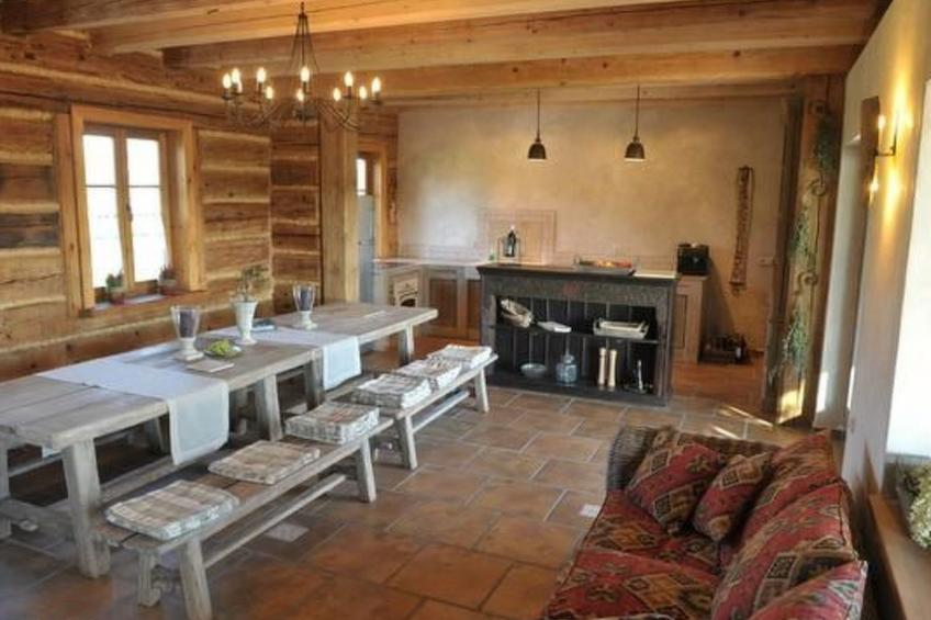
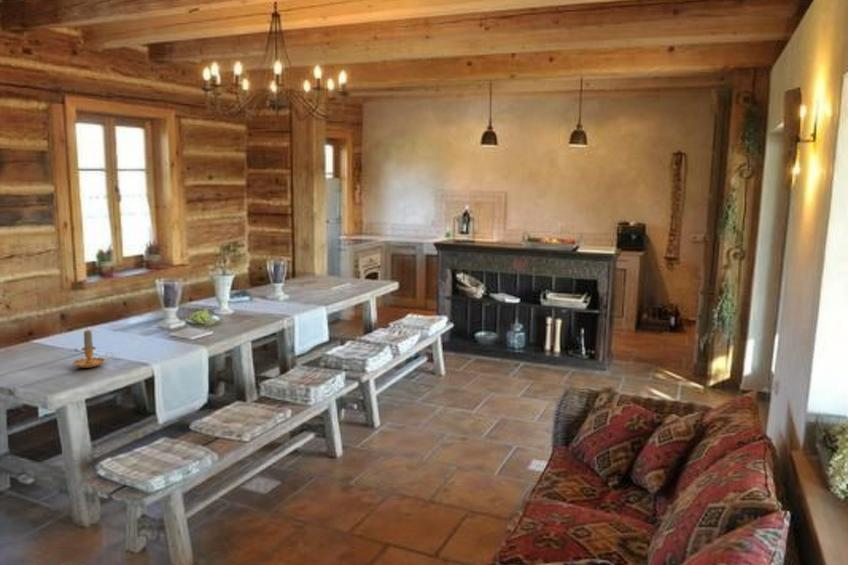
+ candle (92, 346)
